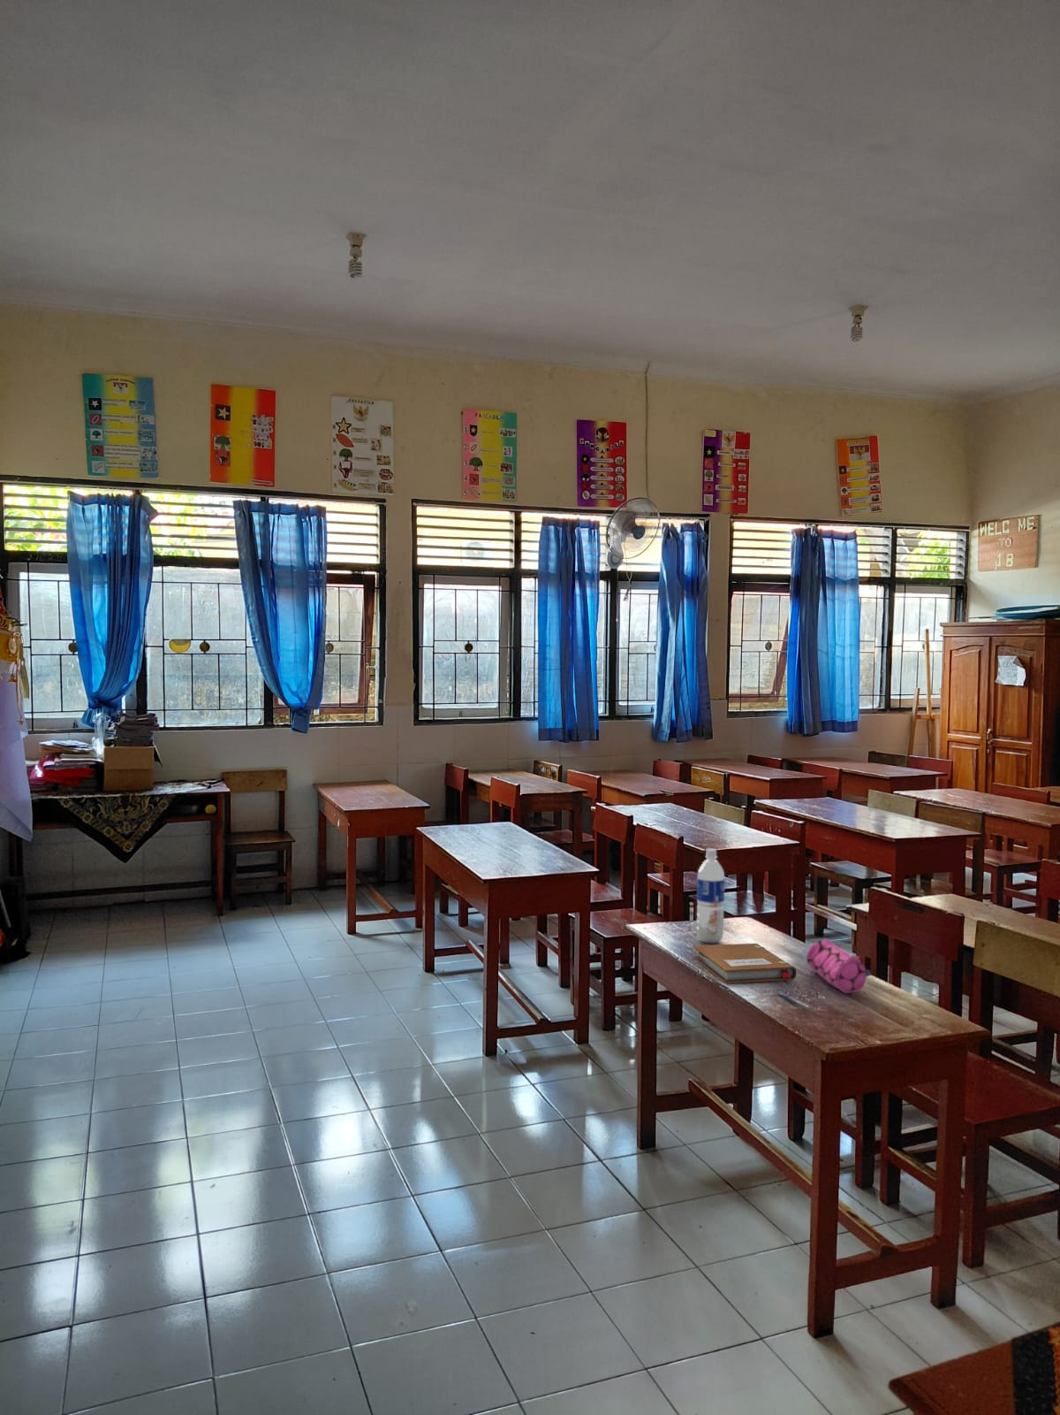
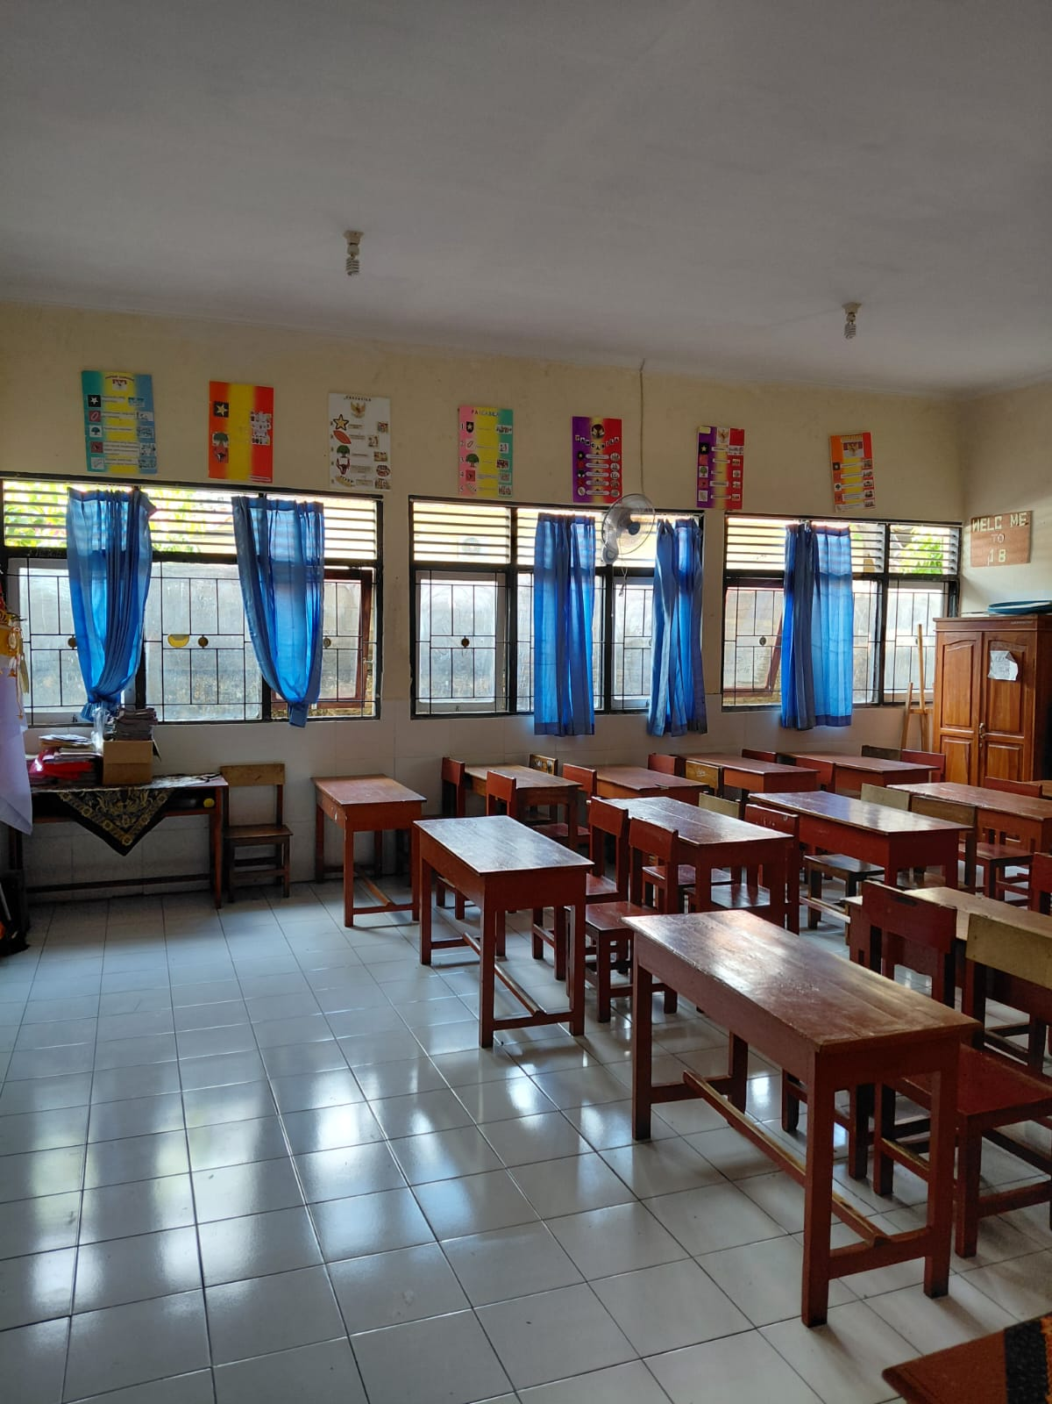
- pencil case (835, 963)
- water bottle (710, 895)
- pen (794, 1001)
- notebook (744, 963)
